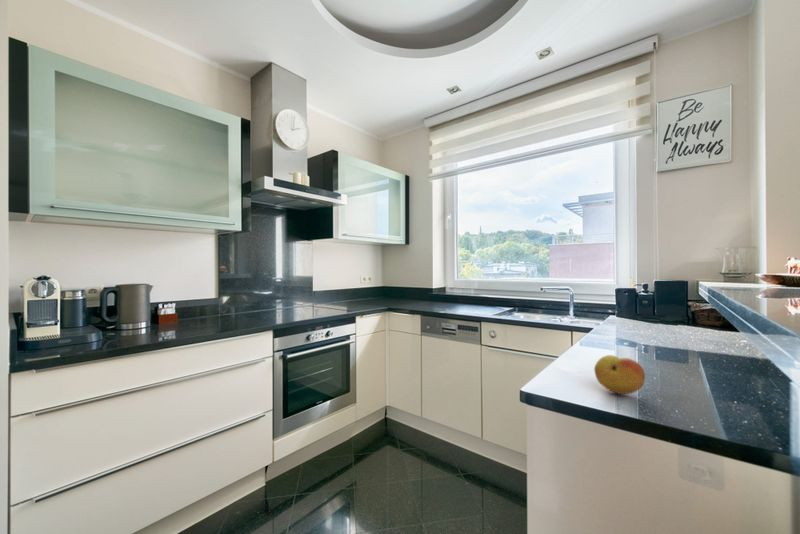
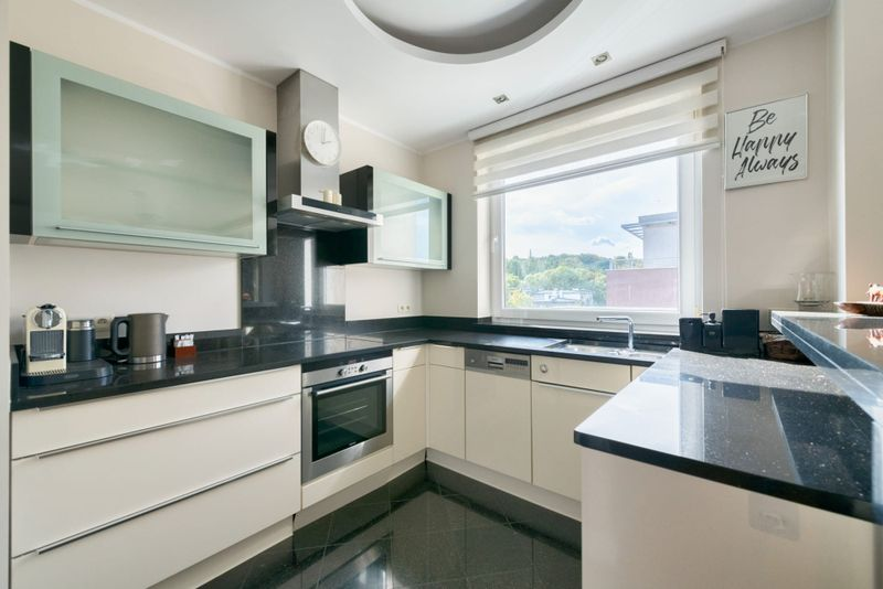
- fruit (619, 374)
